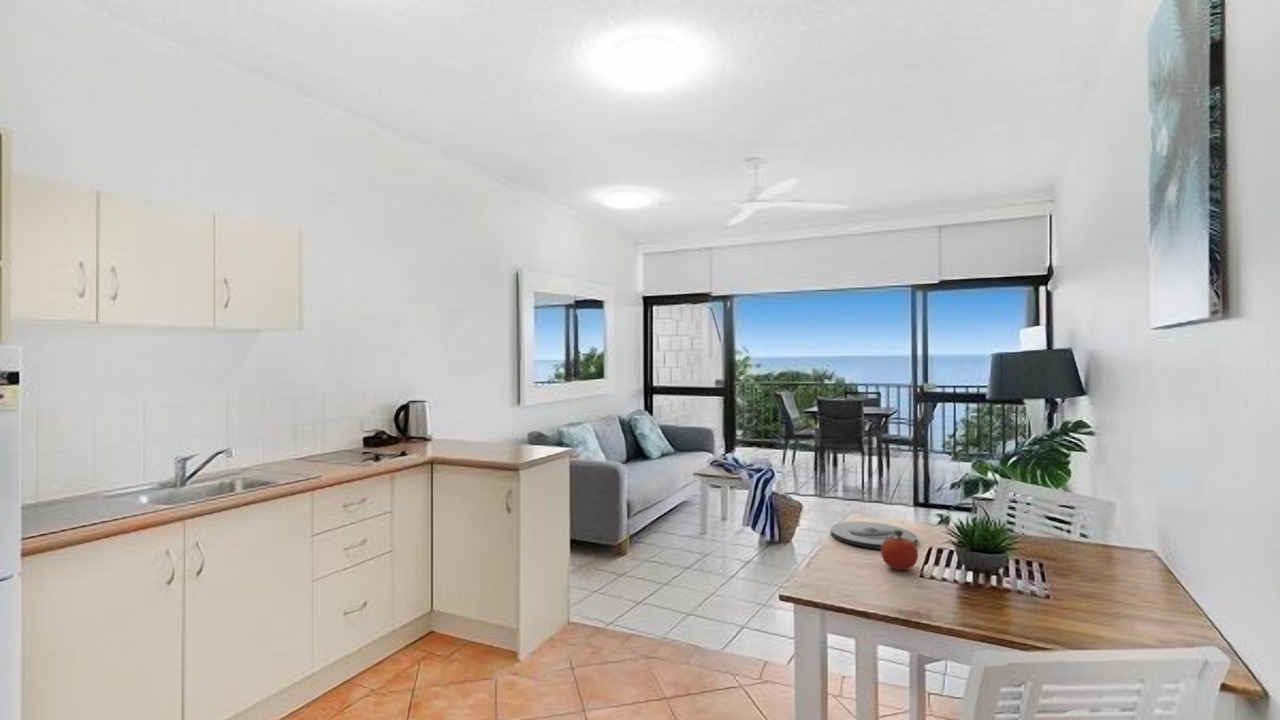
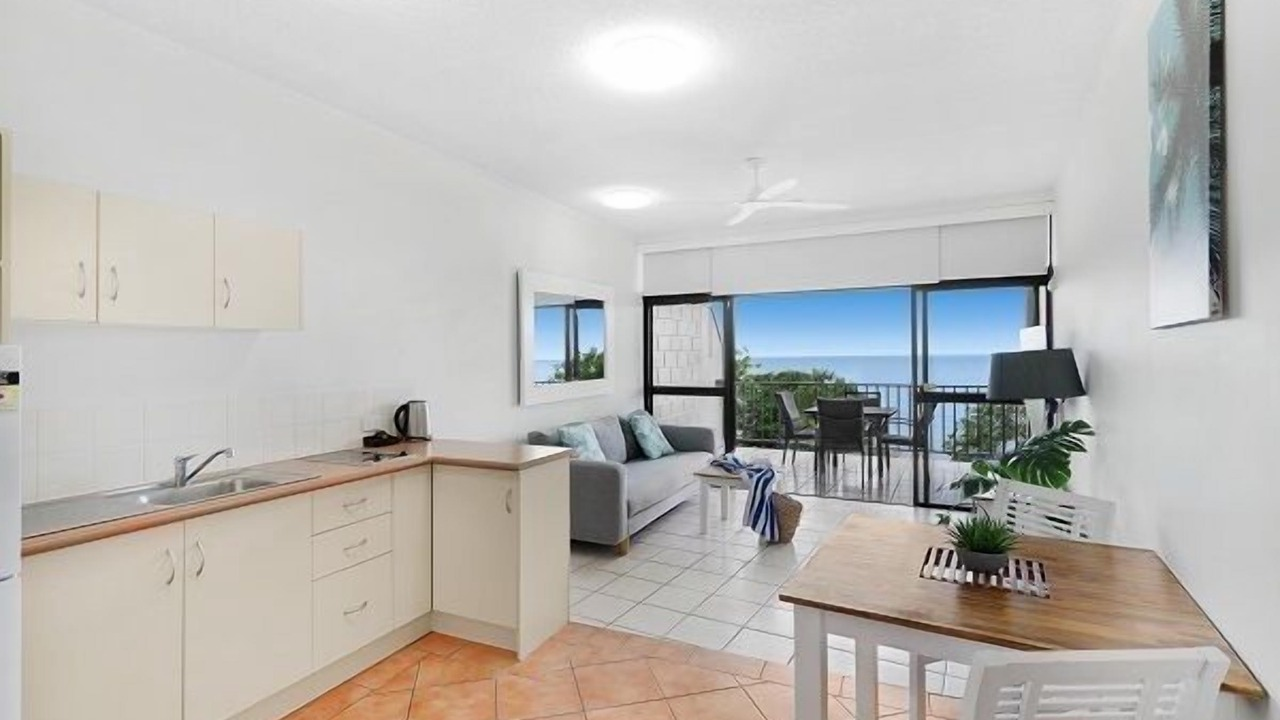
- fruit (899, 549)
- plate (872, 531)
